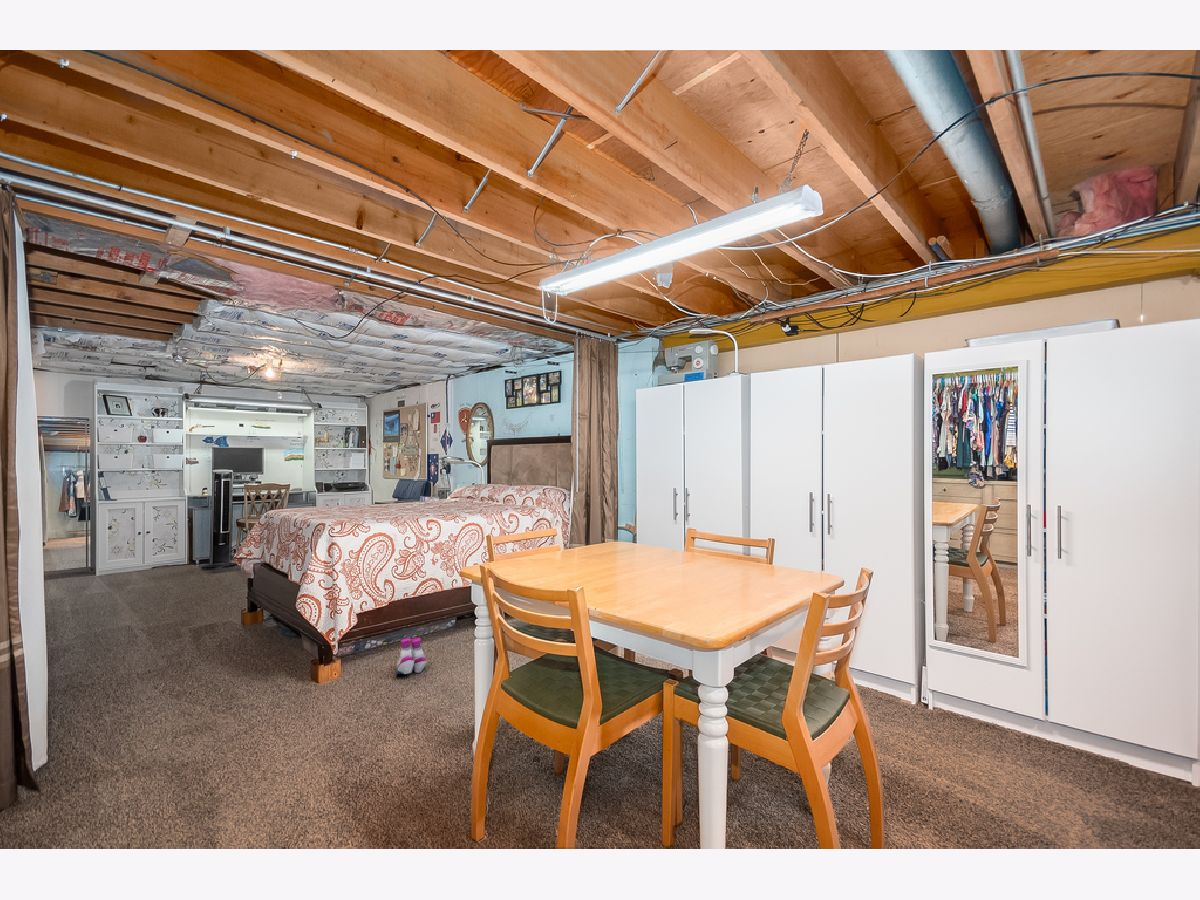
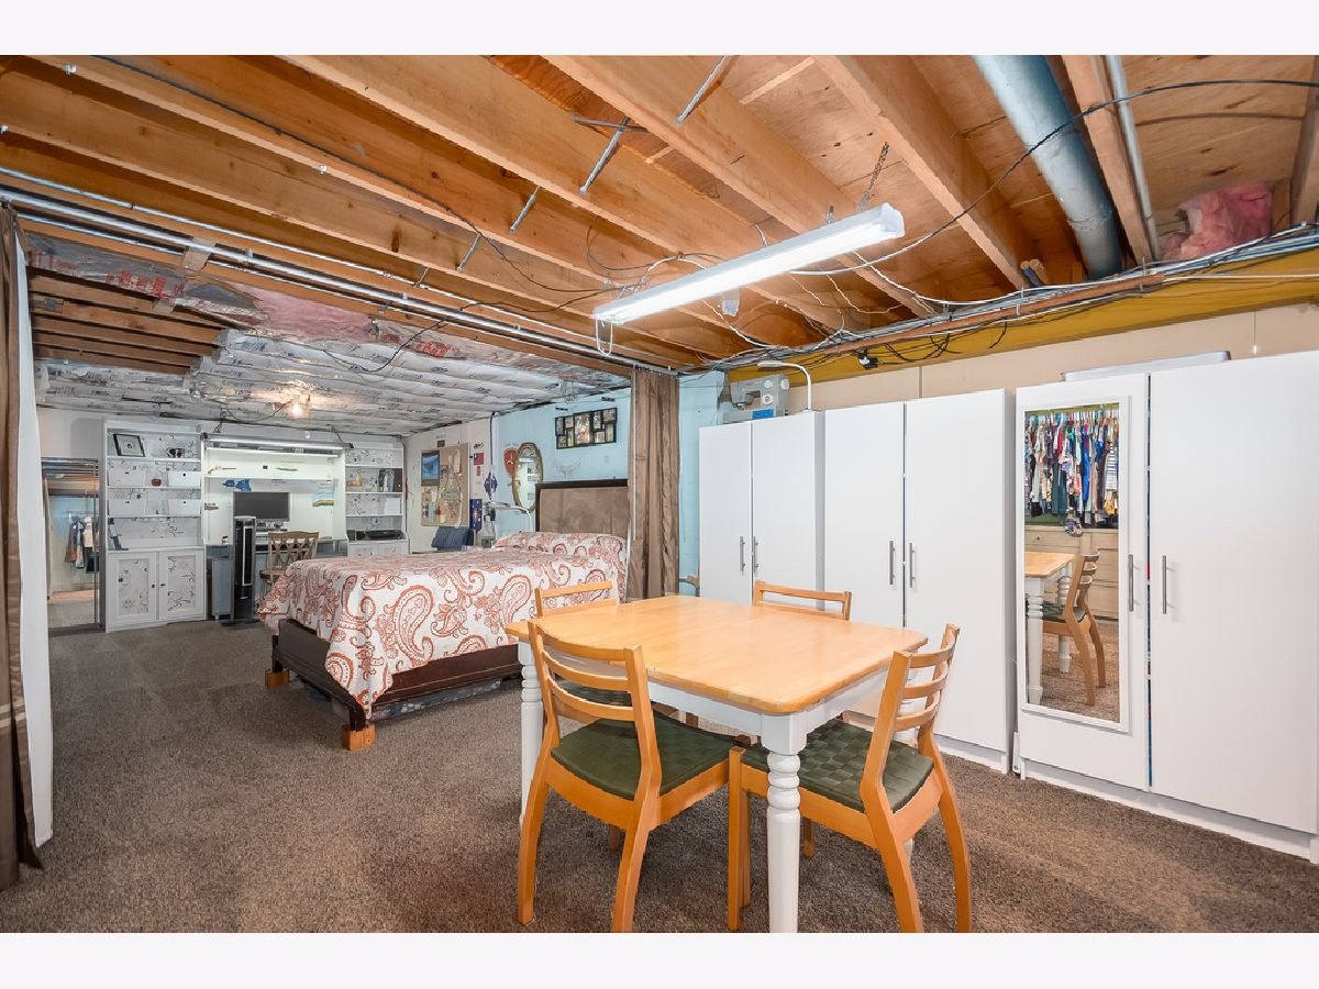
- boots (410, 653)
